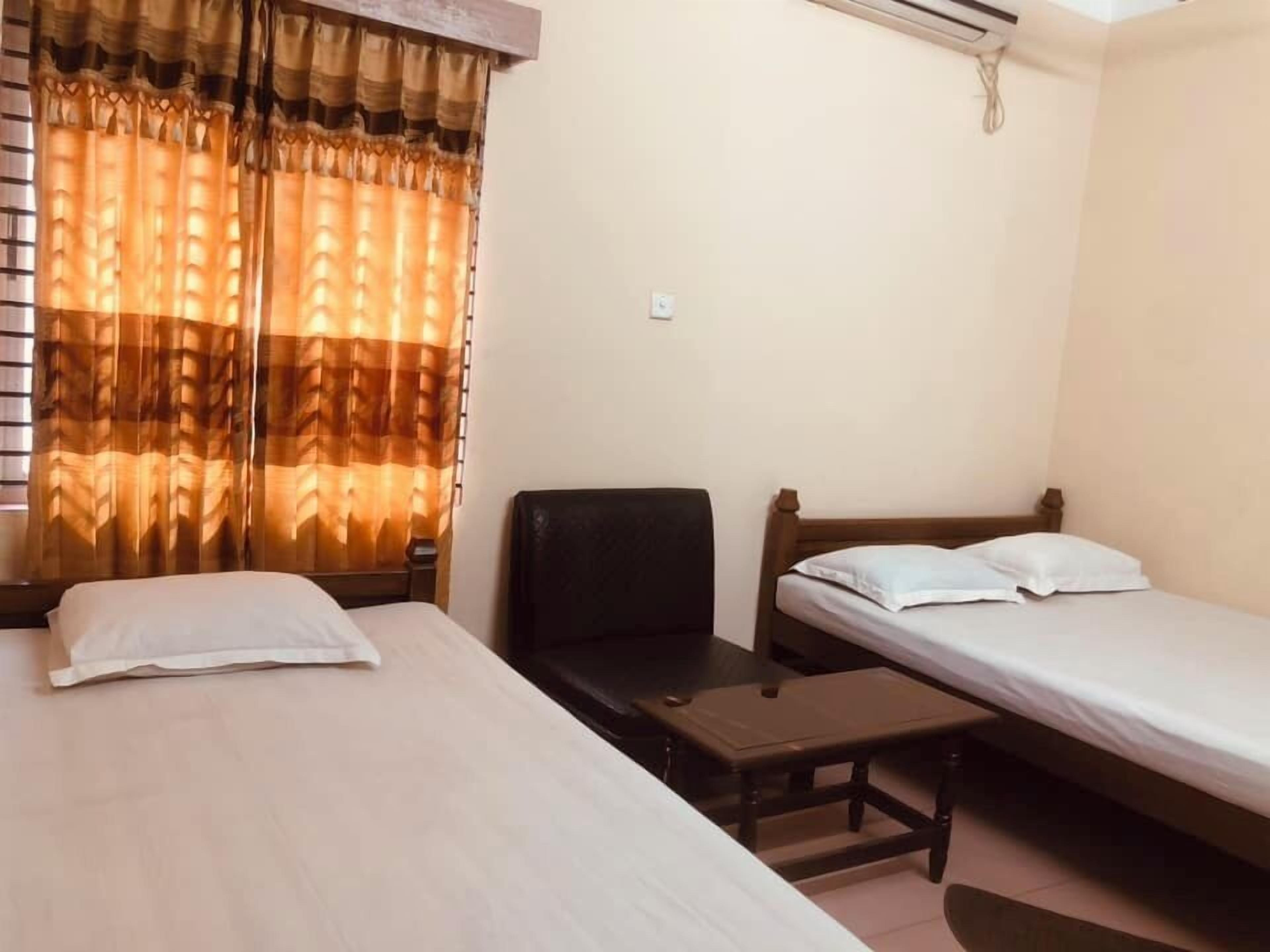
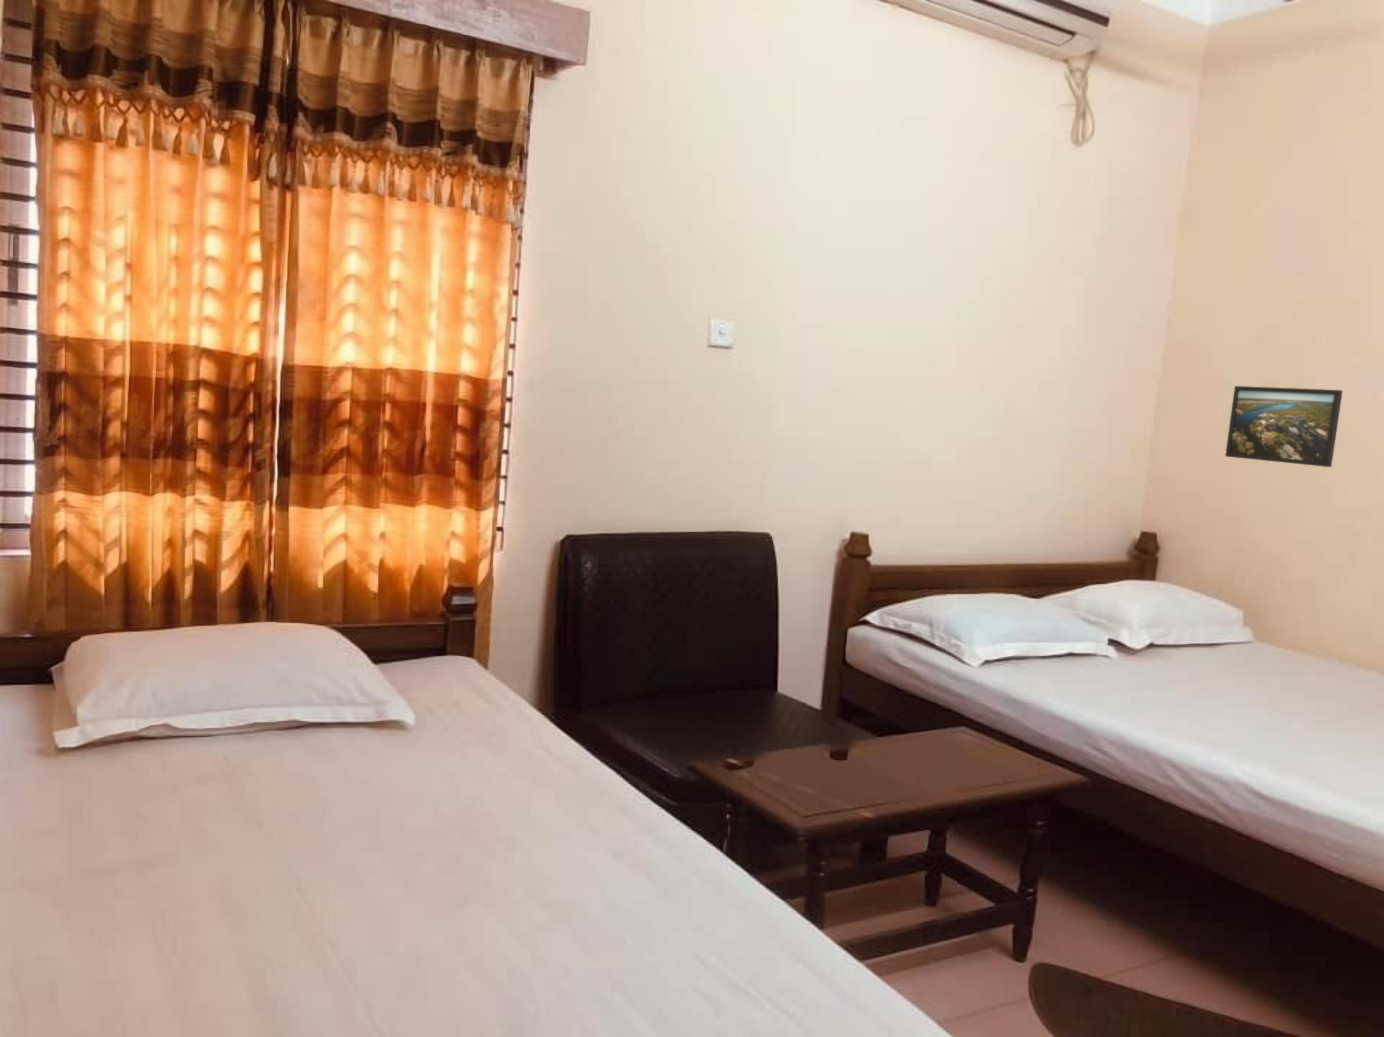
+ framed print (1280, 425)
